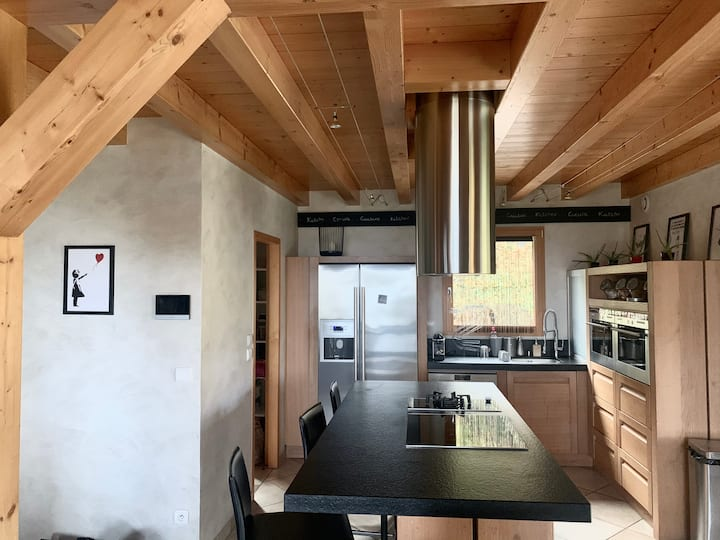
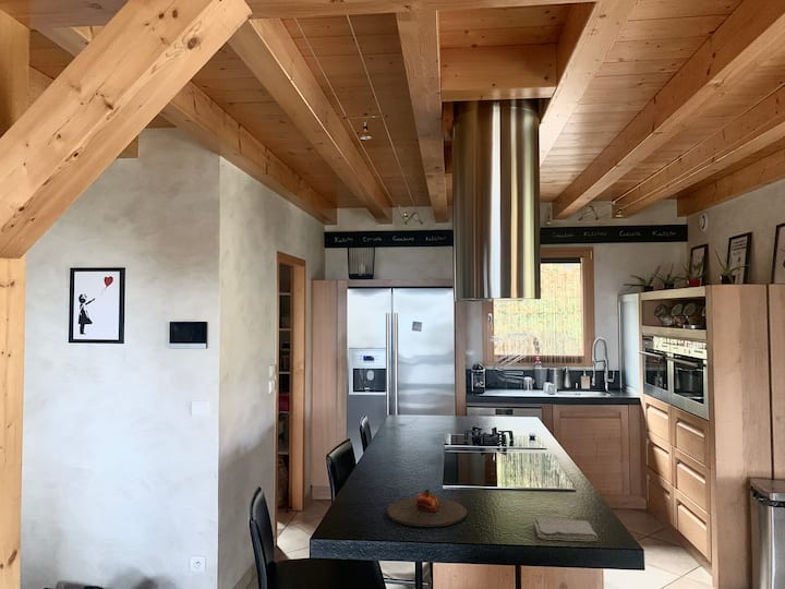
+ washcloth (564, 528)
+ plate (426, 501)
